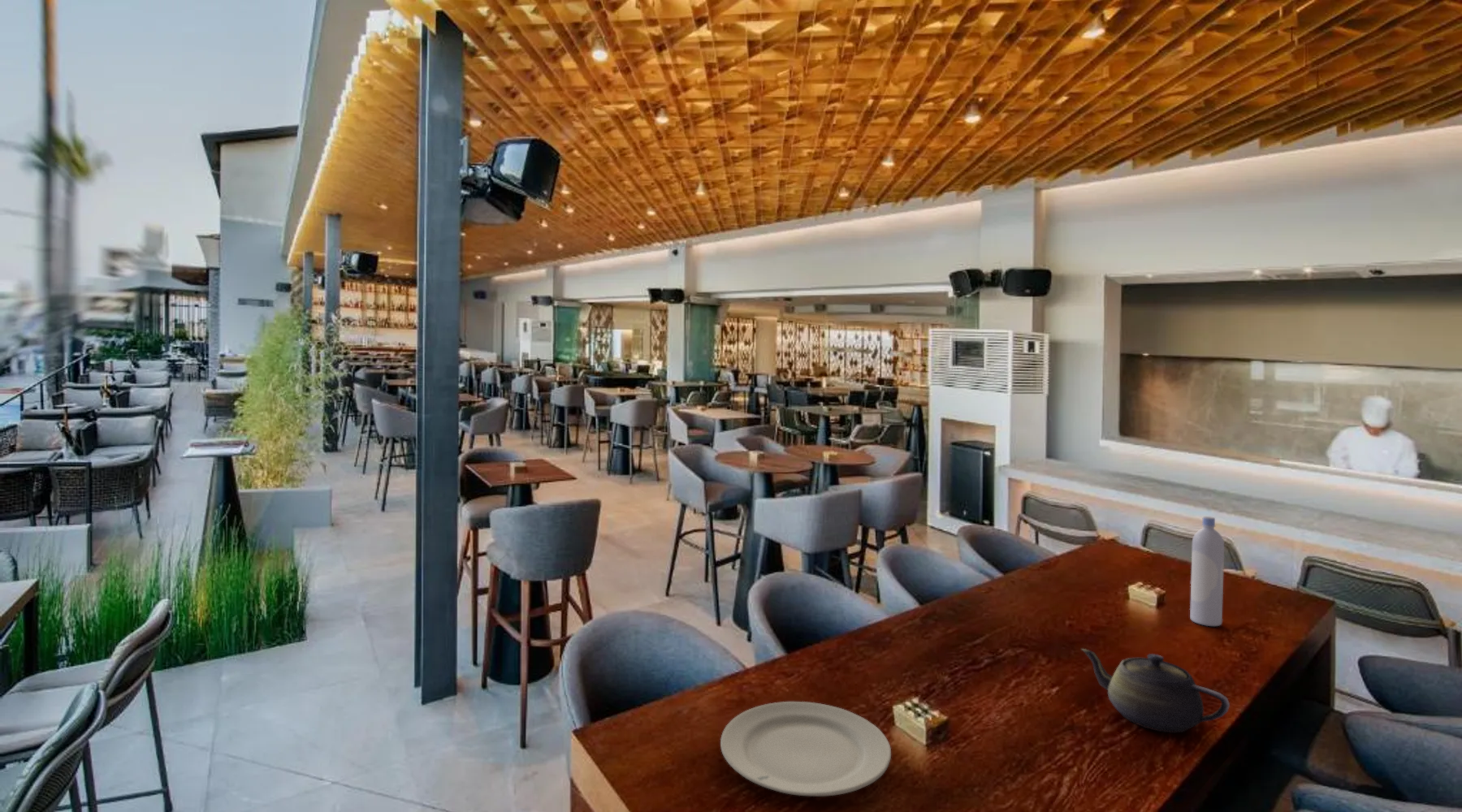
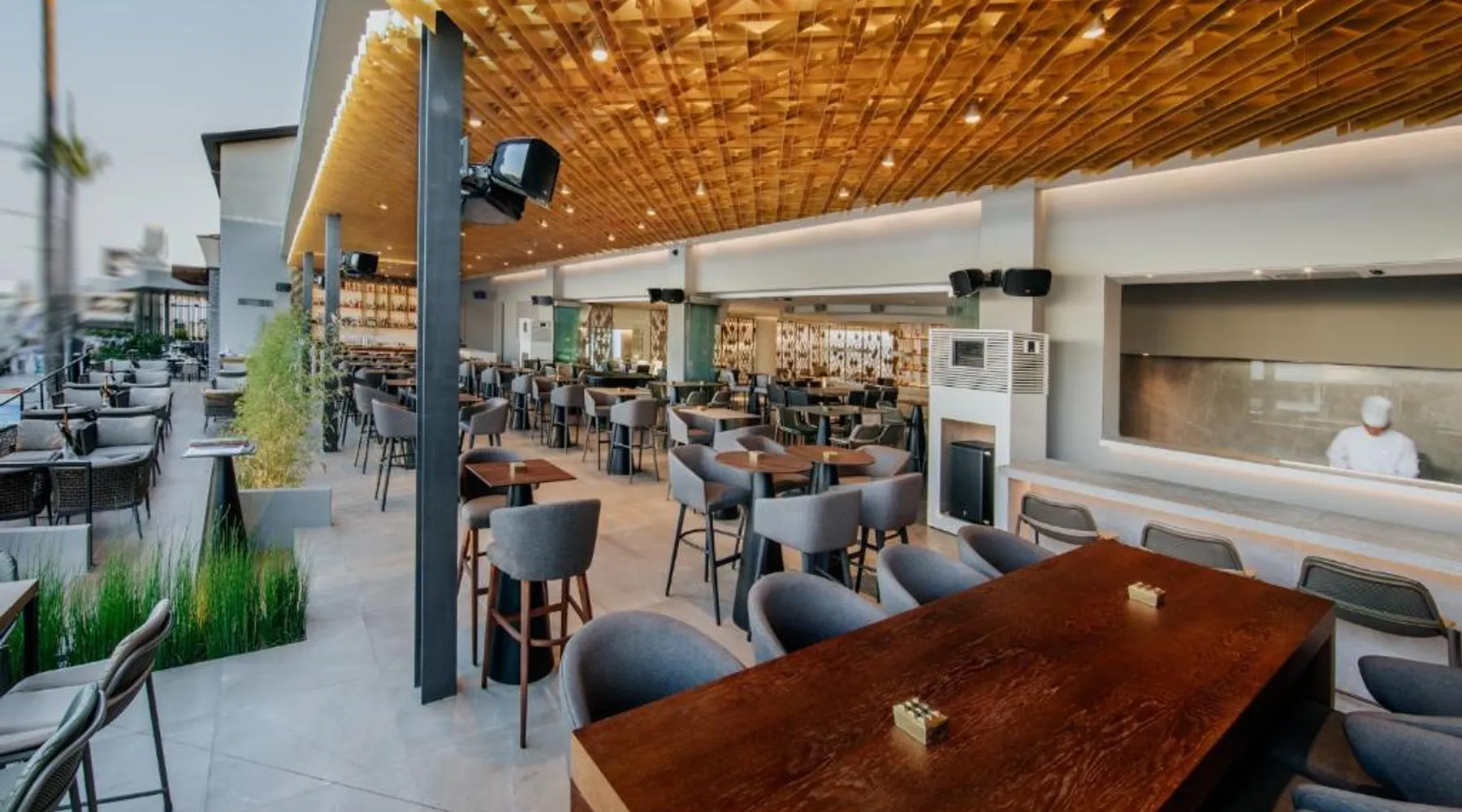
- chinaware (804, 749)
- teapot (1149, 685)
- bottle (1207, 569)
